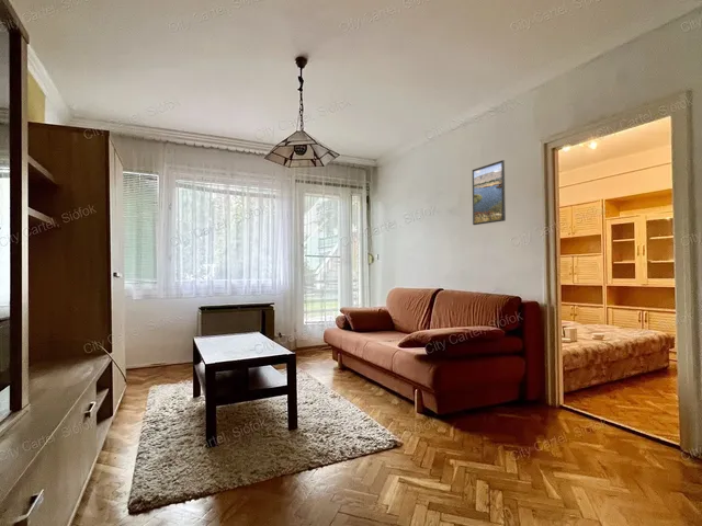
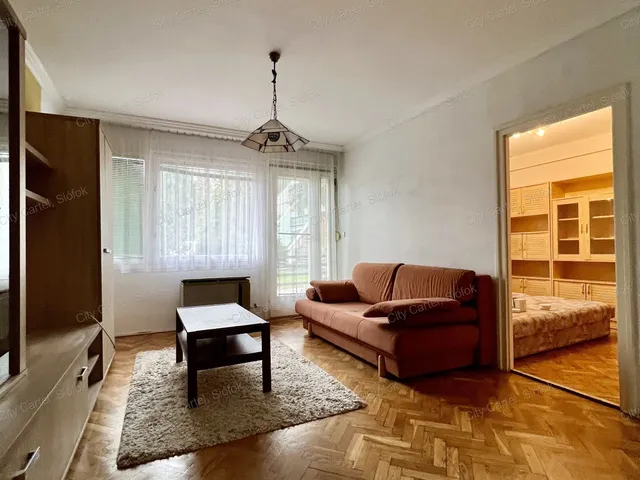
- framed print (487, 194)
